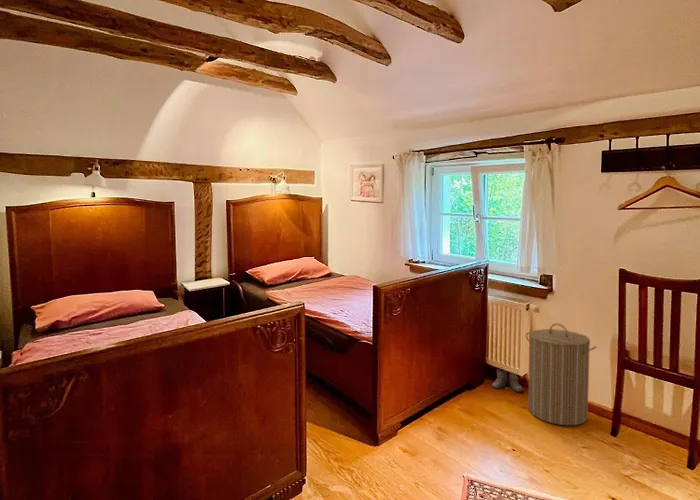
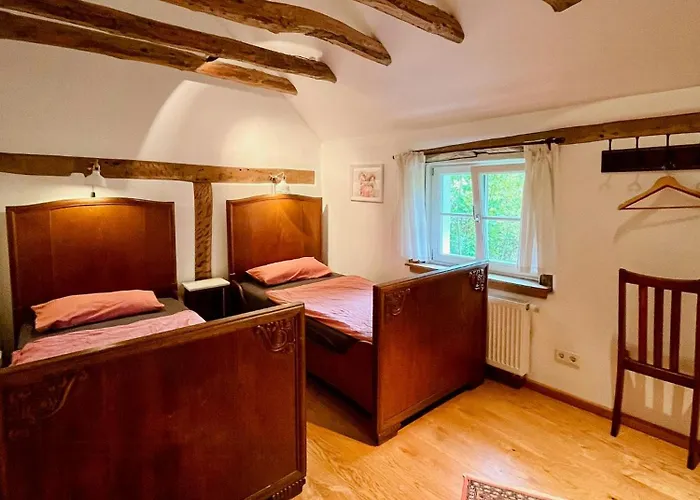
- boots (506, 379)
- laundry hamper (558, 368)
